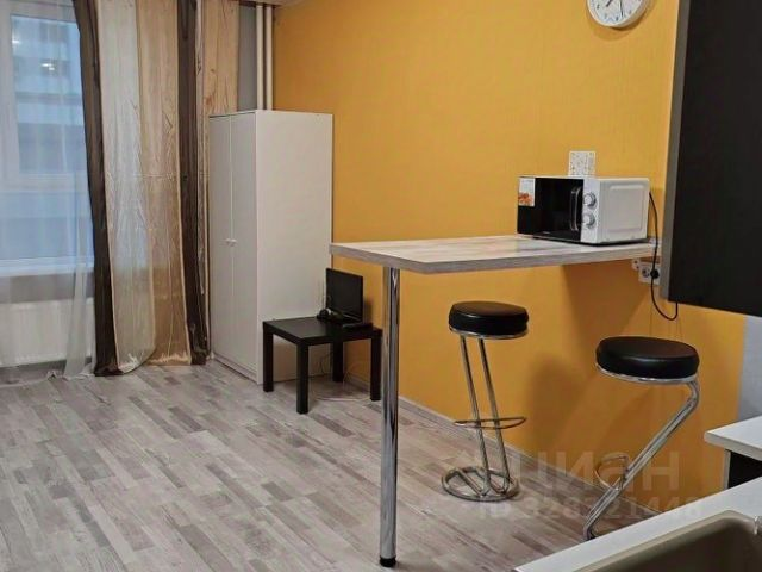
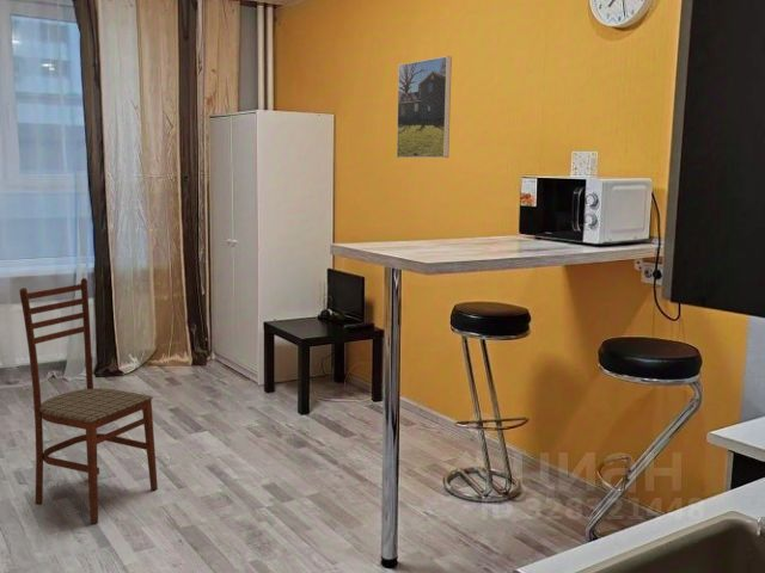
+ dining chair (91, 394)
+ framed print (422, 109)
